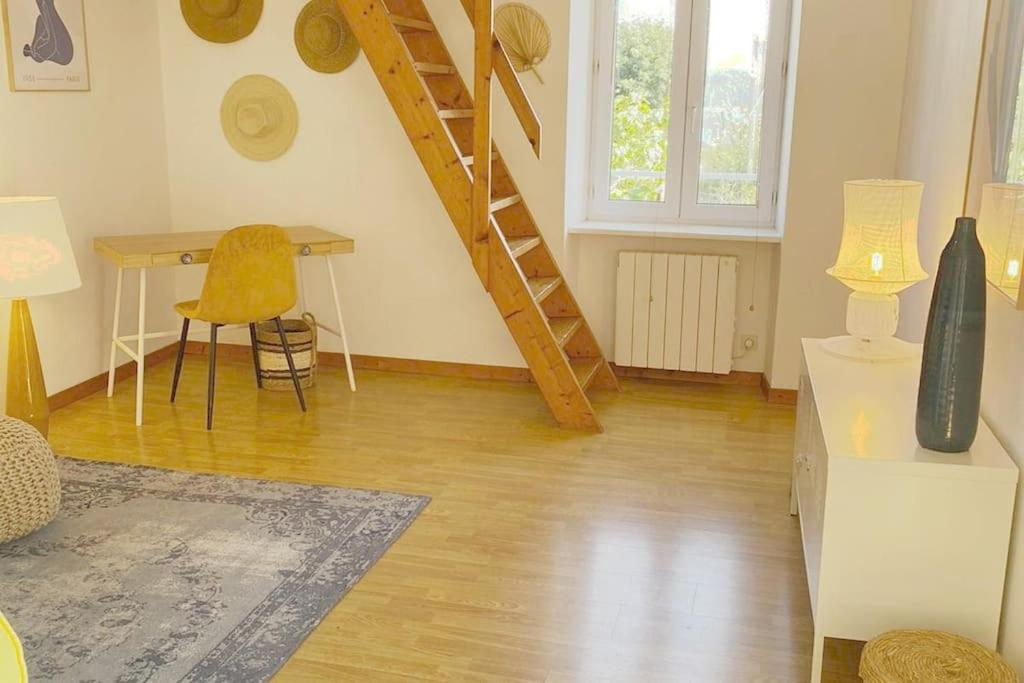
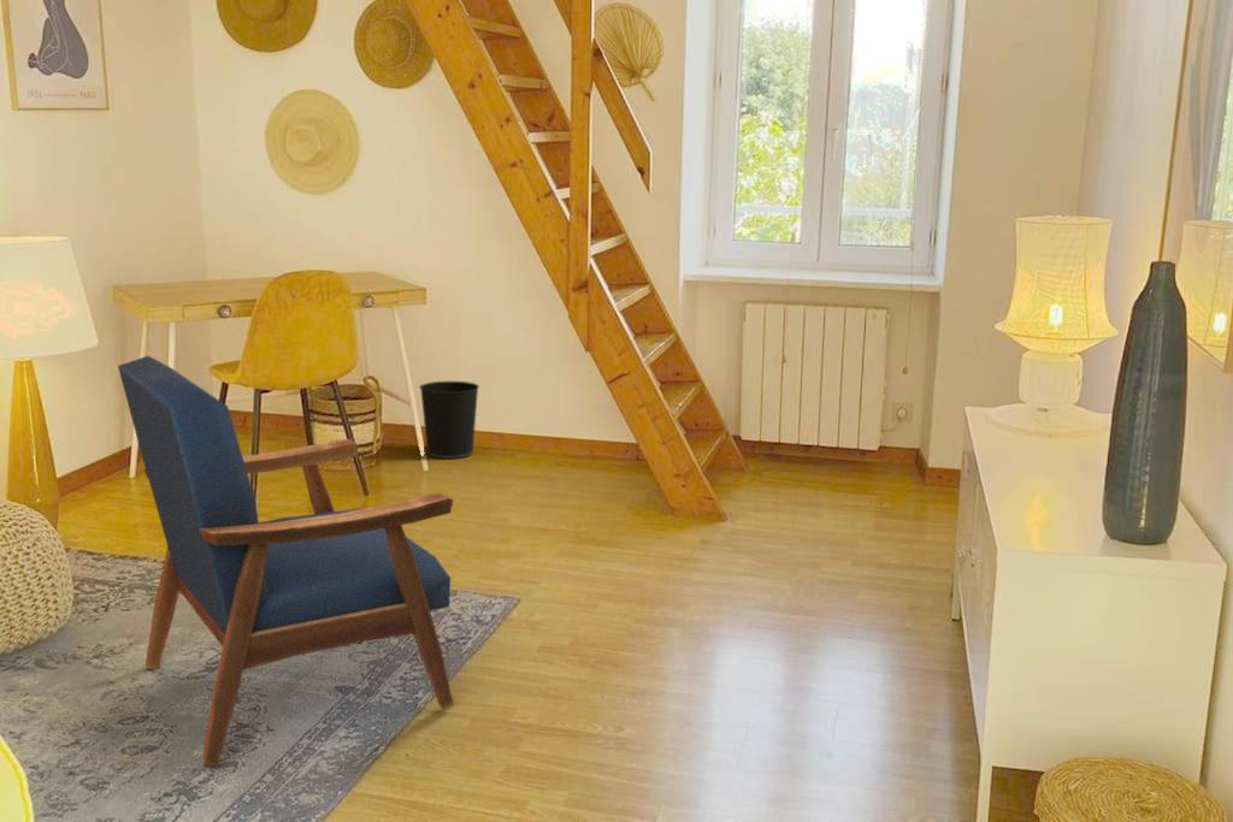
+ wastebasket (449, 419)
+ armchair (285, 531)
